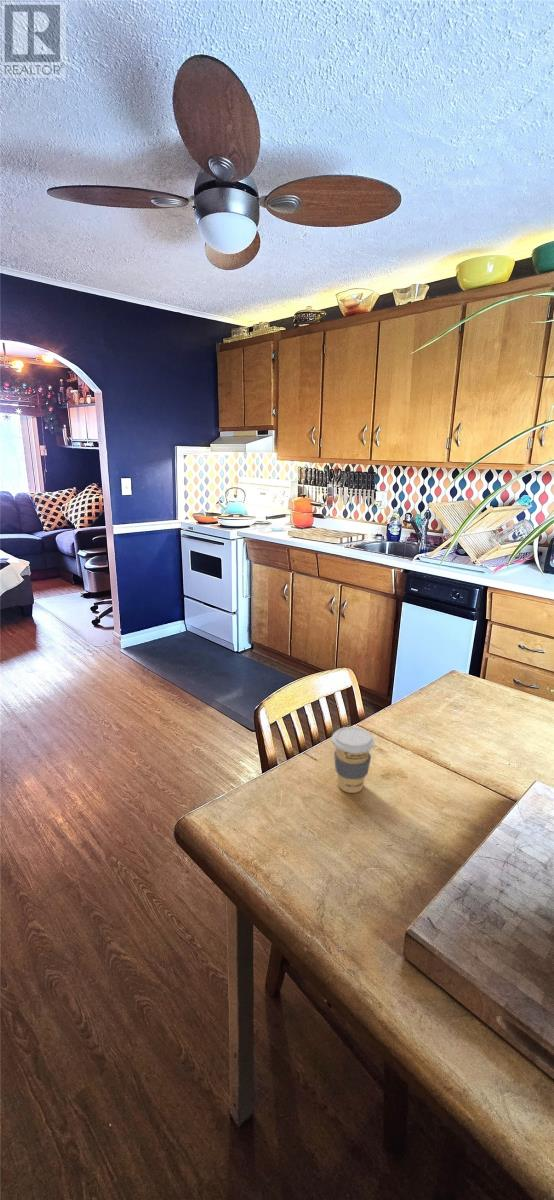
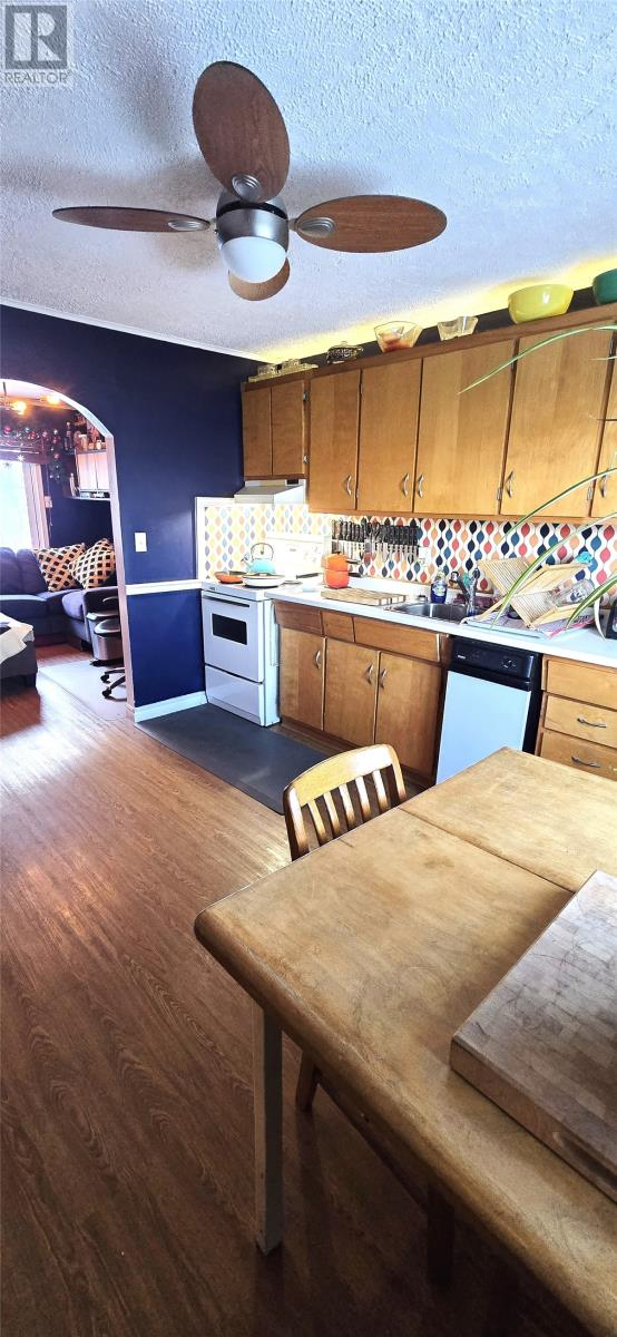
- coffee cup (351, 760)
